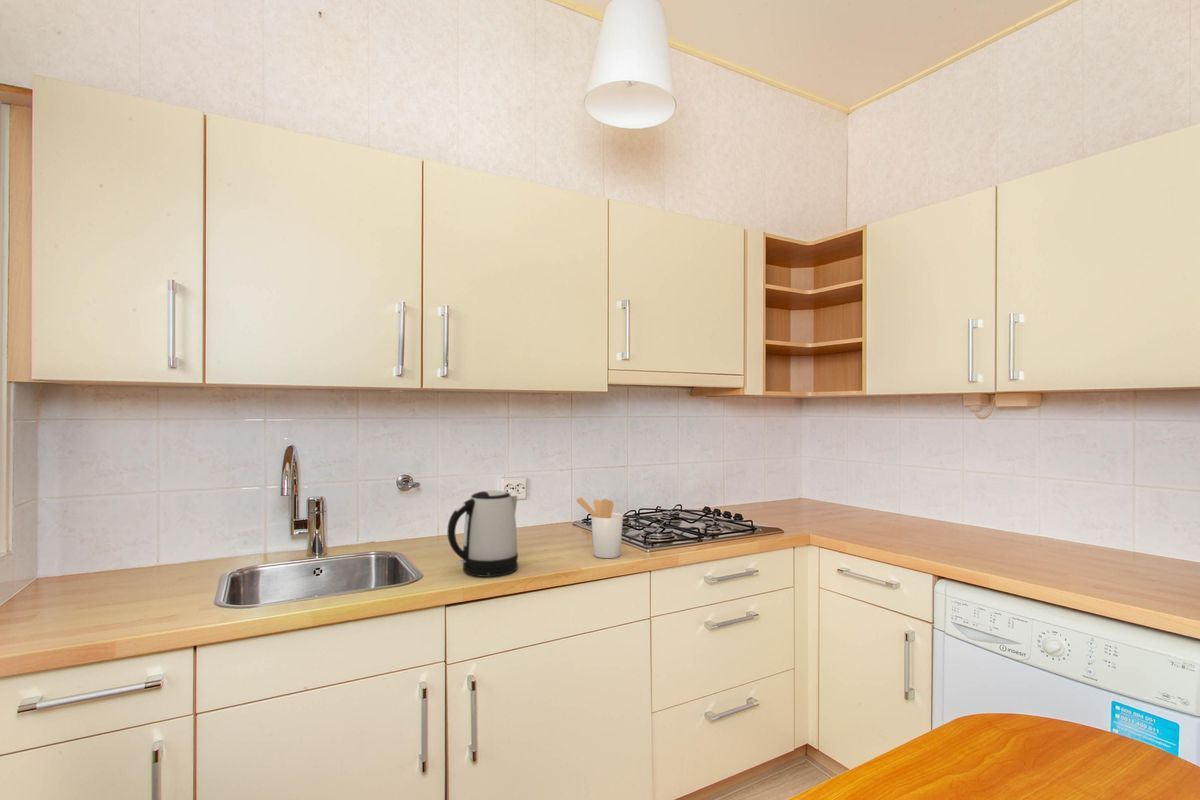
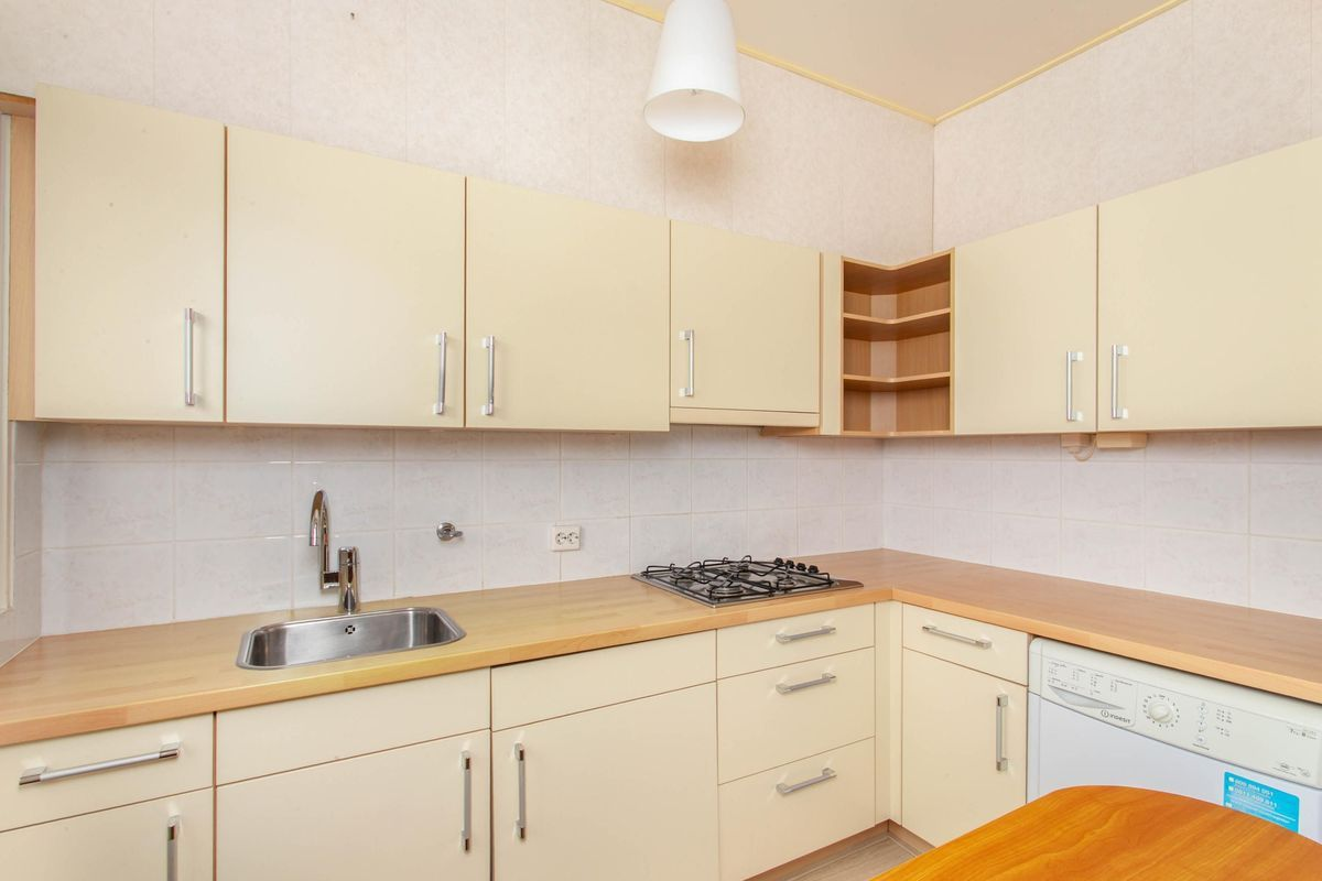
- utensil holder (598, 525)
- kettle (483, 531)
